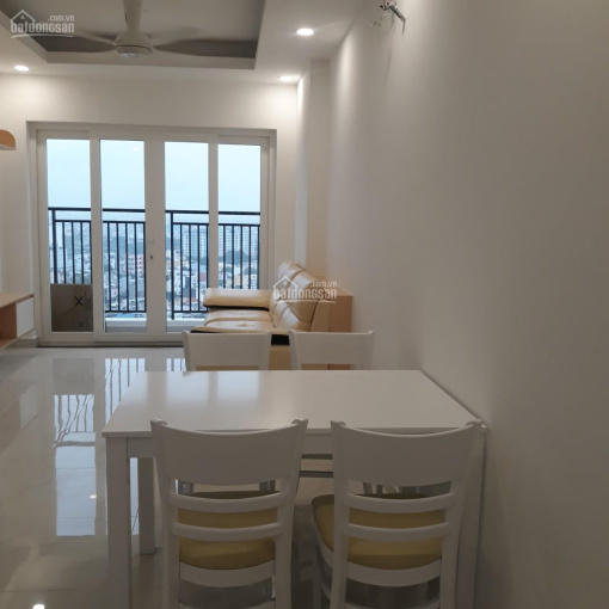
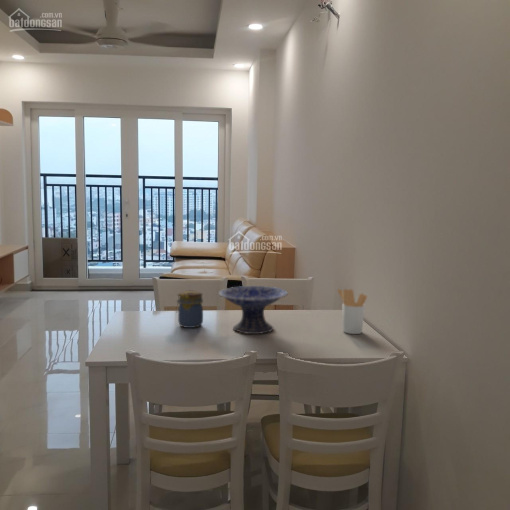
+ utensil holder (350, 310)
+ jar (189, 308)
+ decorative bowl (252, 310)
